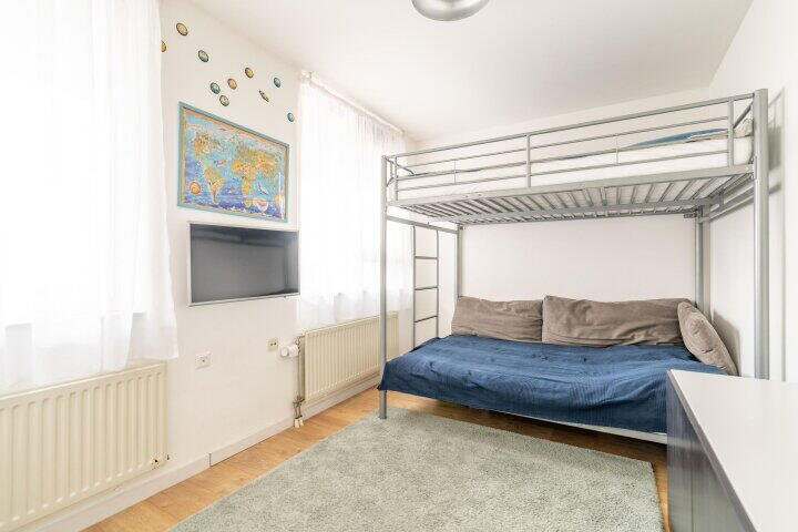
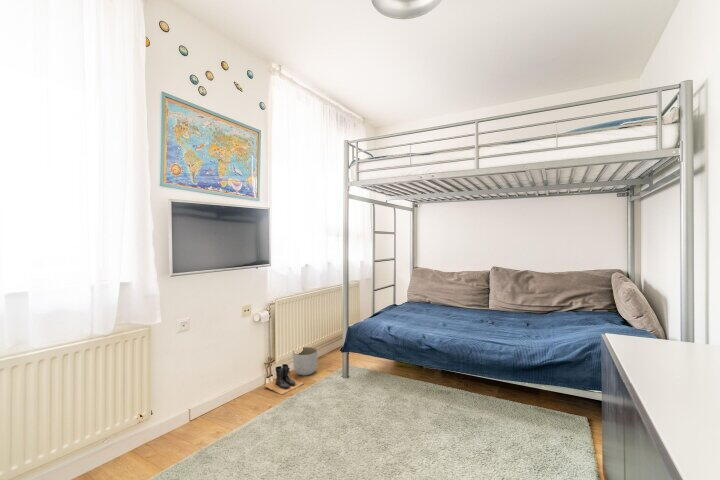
+ boots (284, 376)
+ planter (305, 361)
